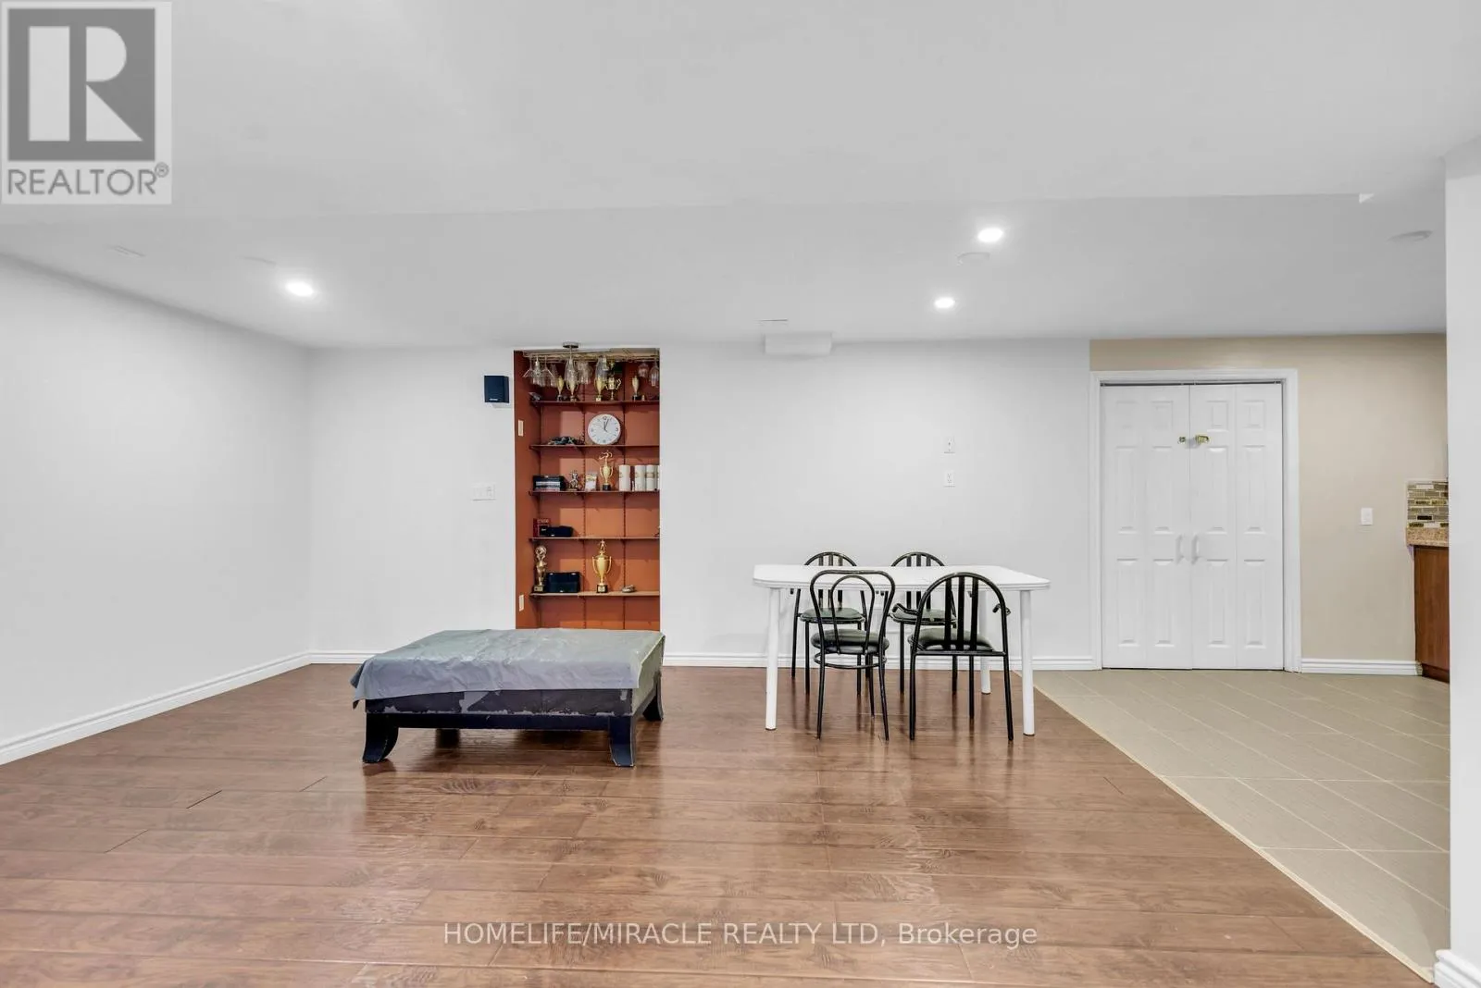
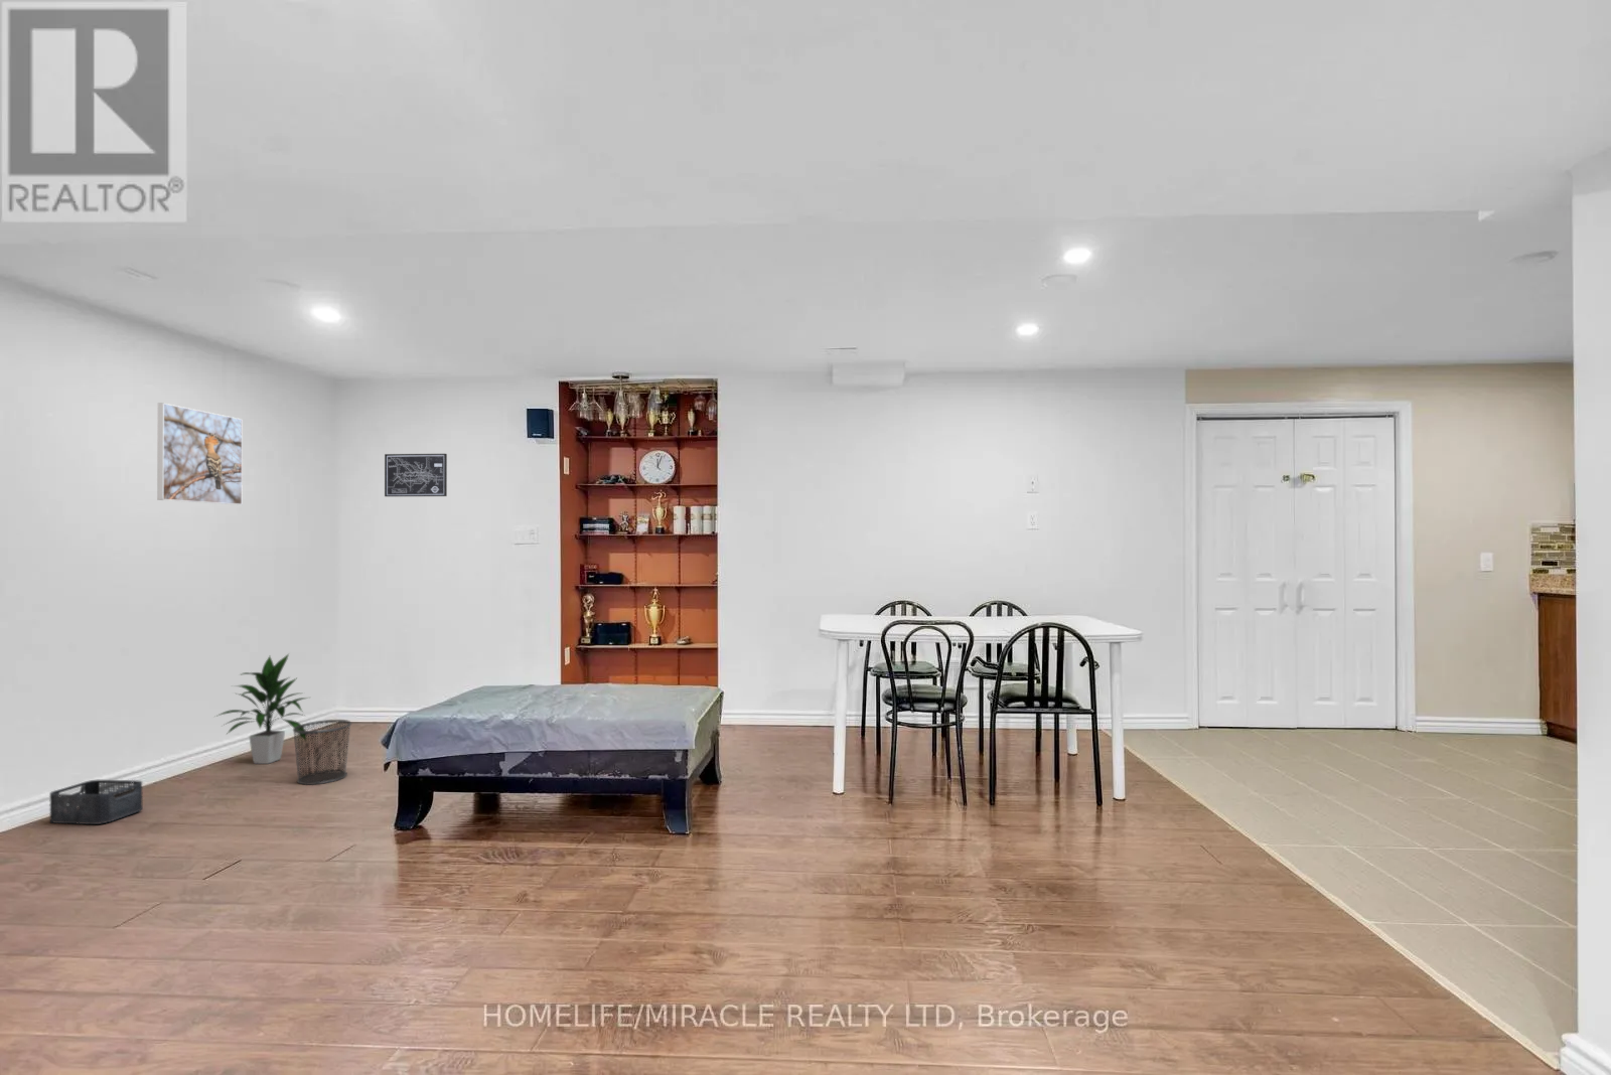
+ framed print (203, 457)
+ indoor plant (269, 709)
+ waste bin (323, 751)
+ wall art (415, 475)
+ storage bin (97, 801)
